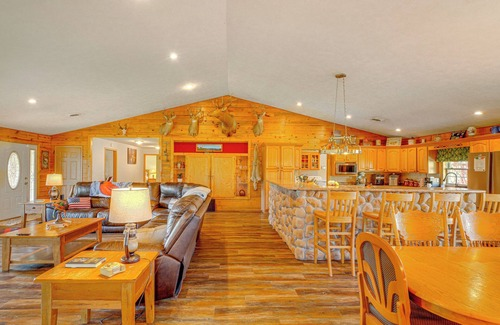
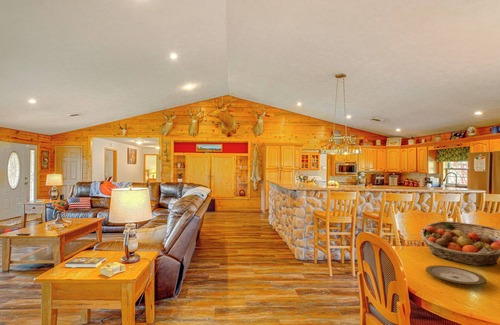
+ plate (454, 276)
+ fruit basket (462, 241)
